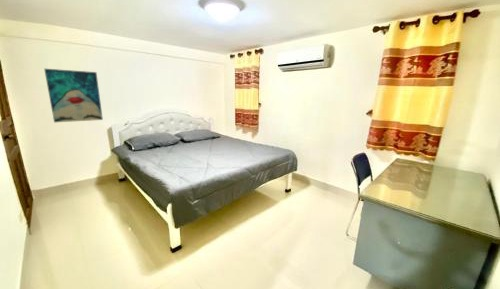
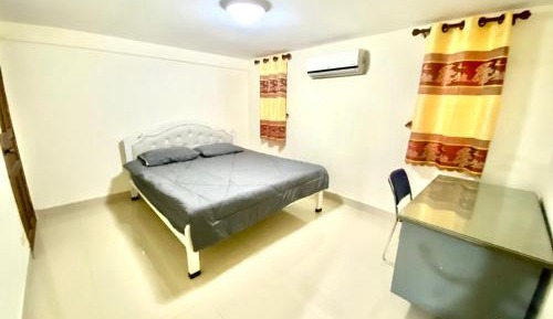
- wall art (75, 96)
